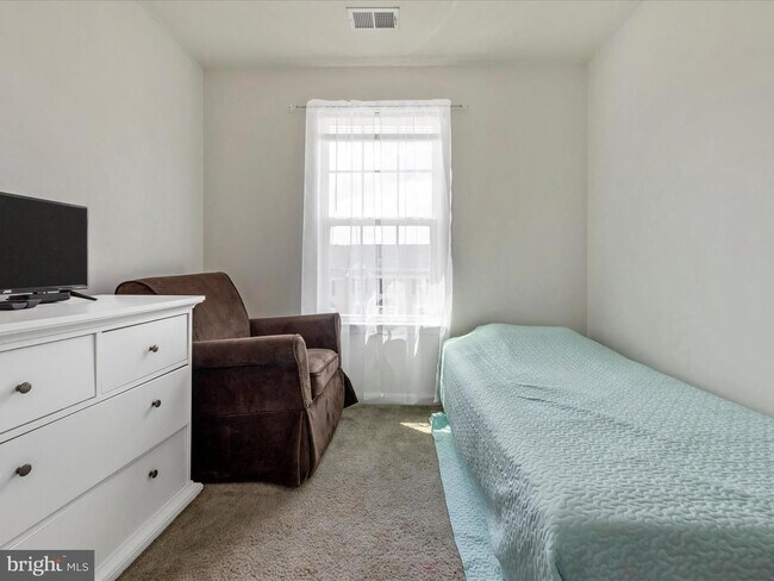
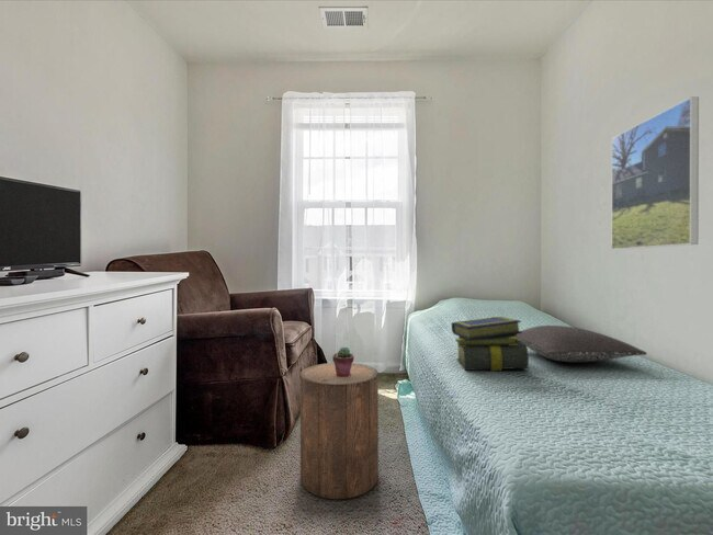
+ stool (339, 423)
+ pillow (568, 342)
+ potted succulent (343, 360)
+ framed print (648, 183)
+ stack of books (487, 342)
